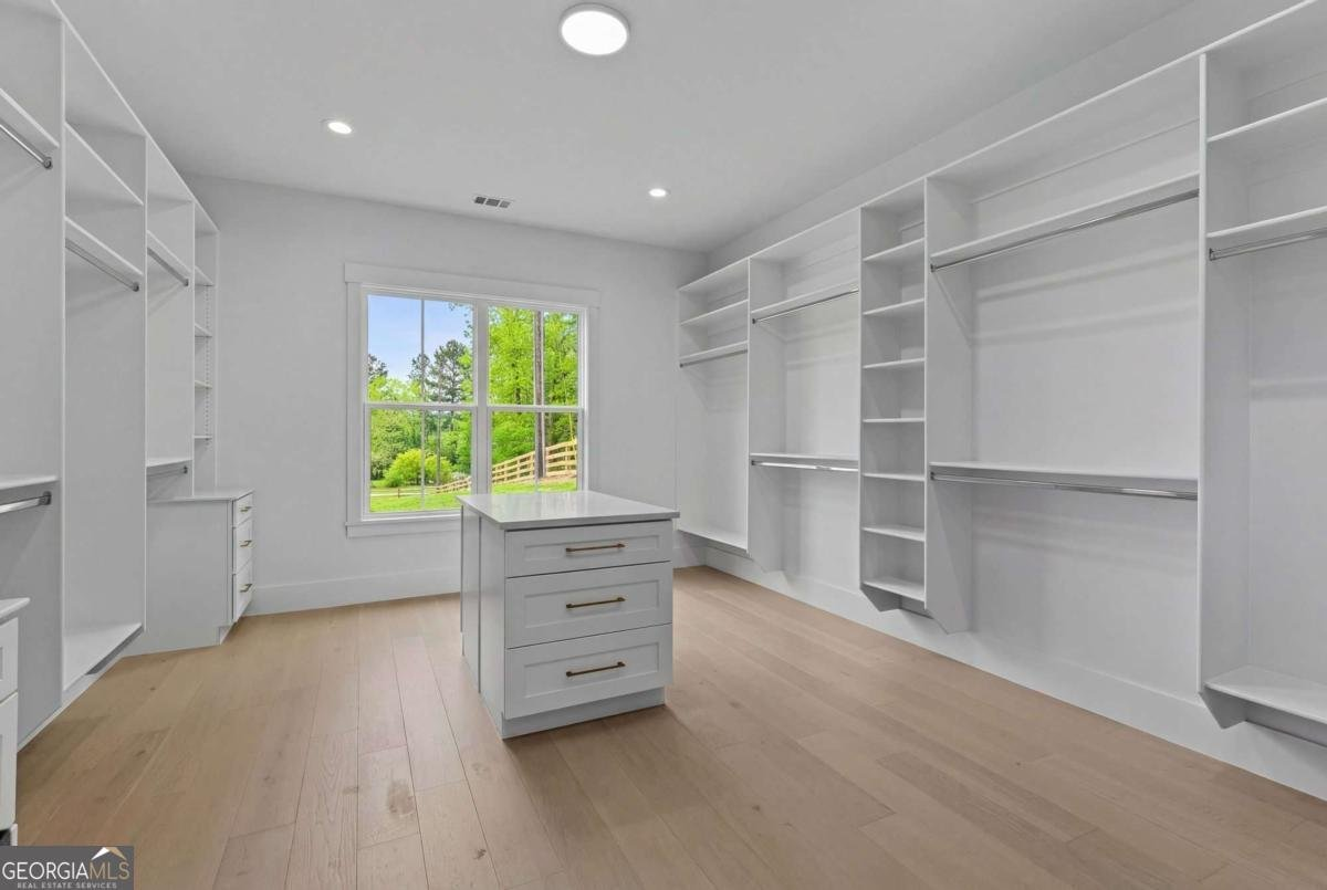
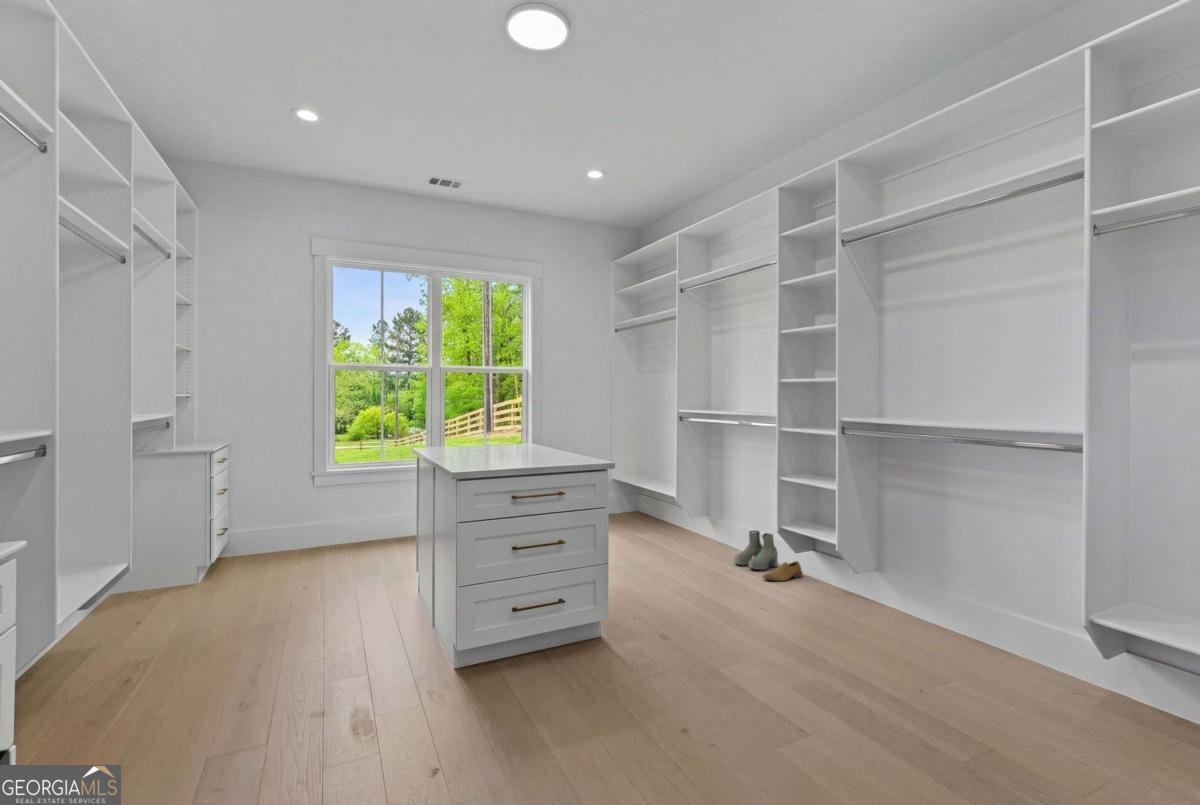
+ shoe (783, 570)
+ boots (756, 549)
